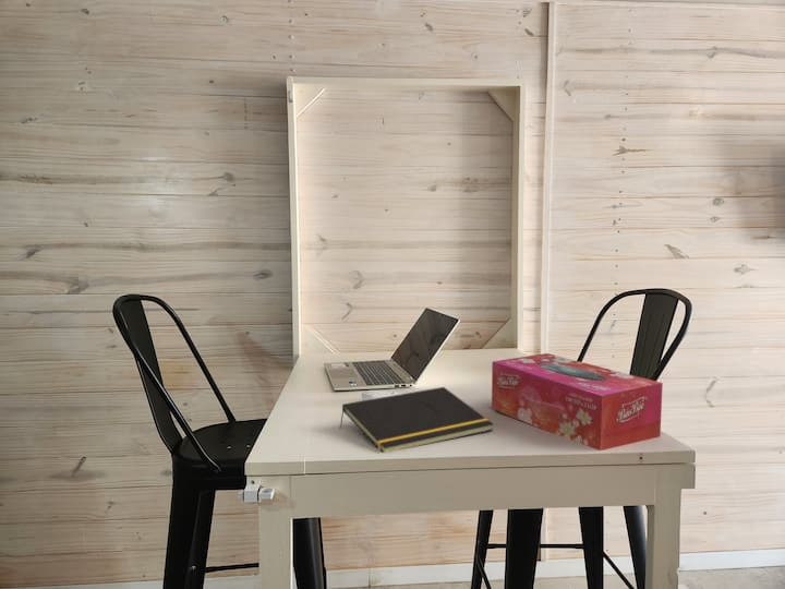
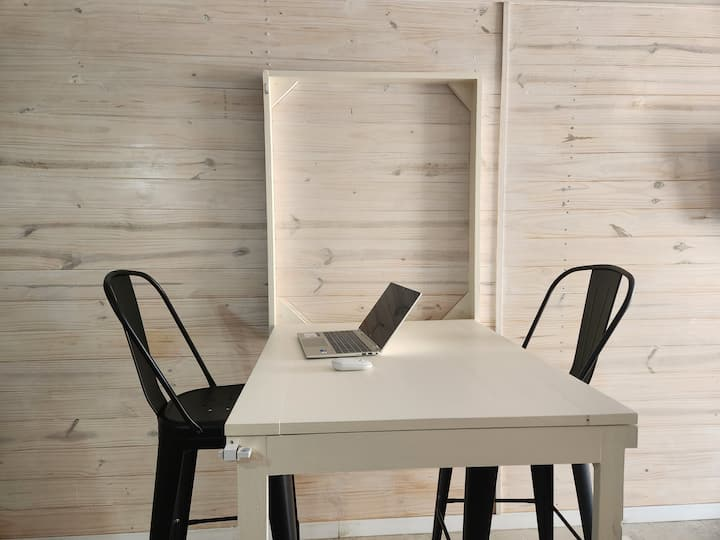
- tissue box (570, 396)
- notepad (416, 417)
